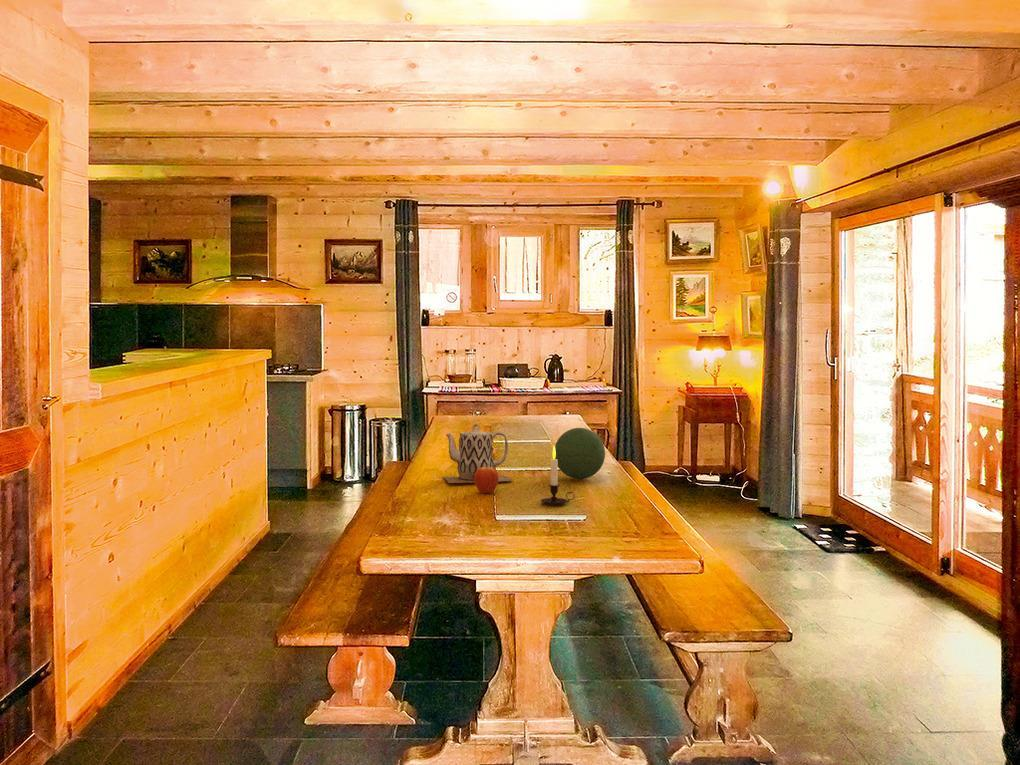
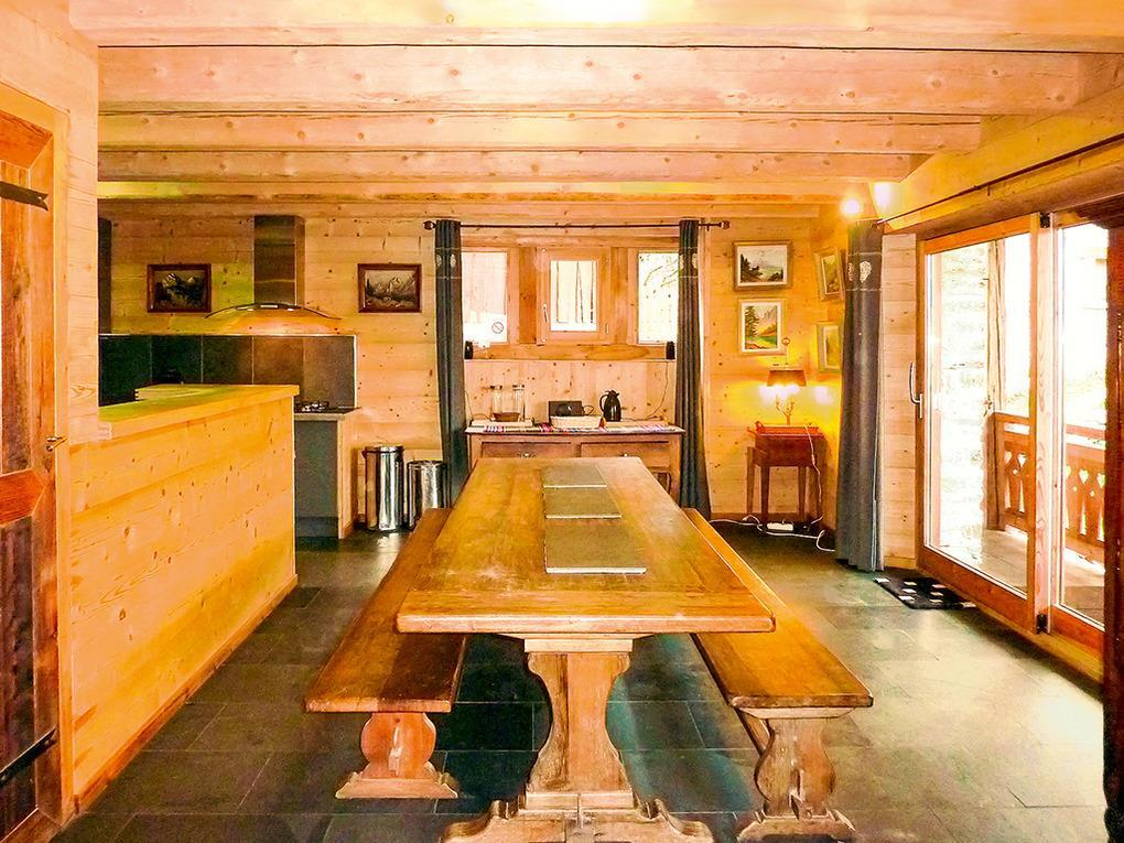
- teapot (477, 451)
- candle (556, 473)
- fruit (486, 478)
- decorative orb (579, 453)
